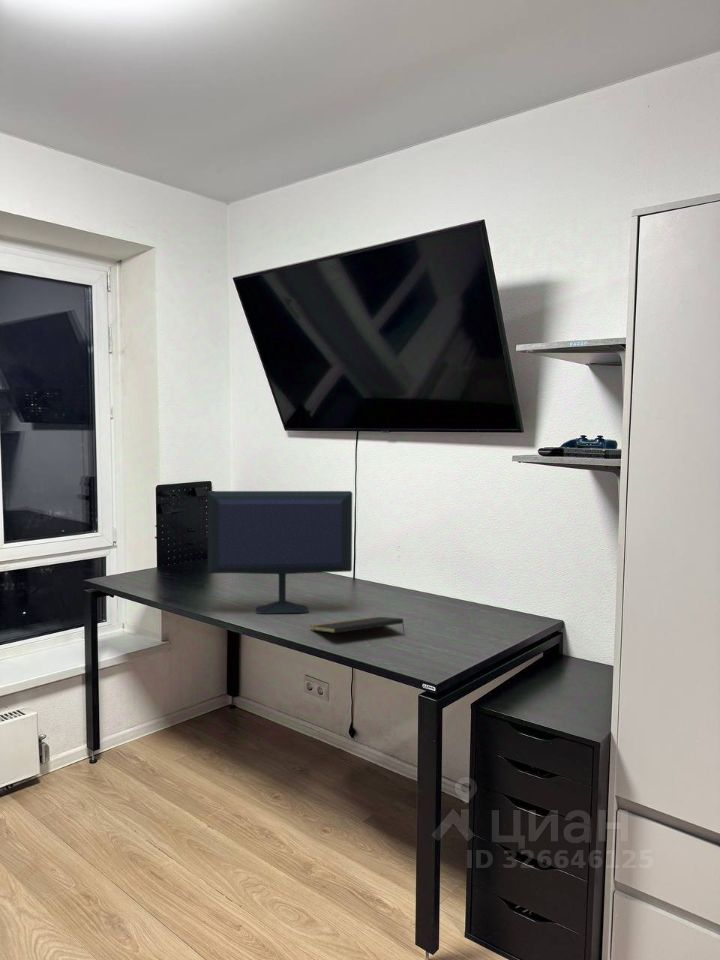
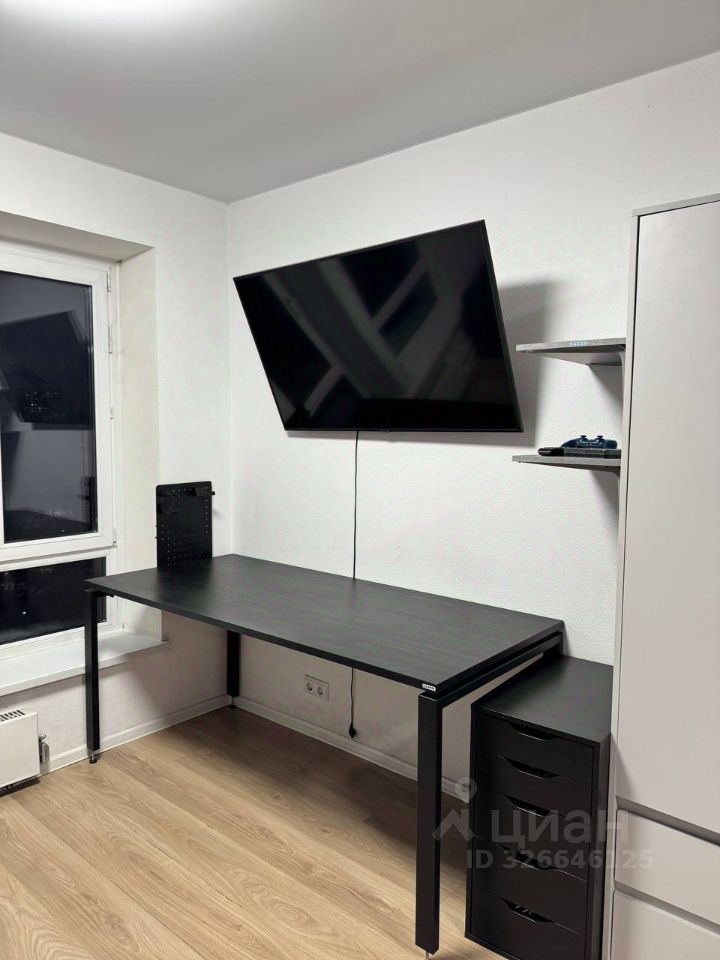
- notepad (356, 624)
- computer monitor (280, 550)
